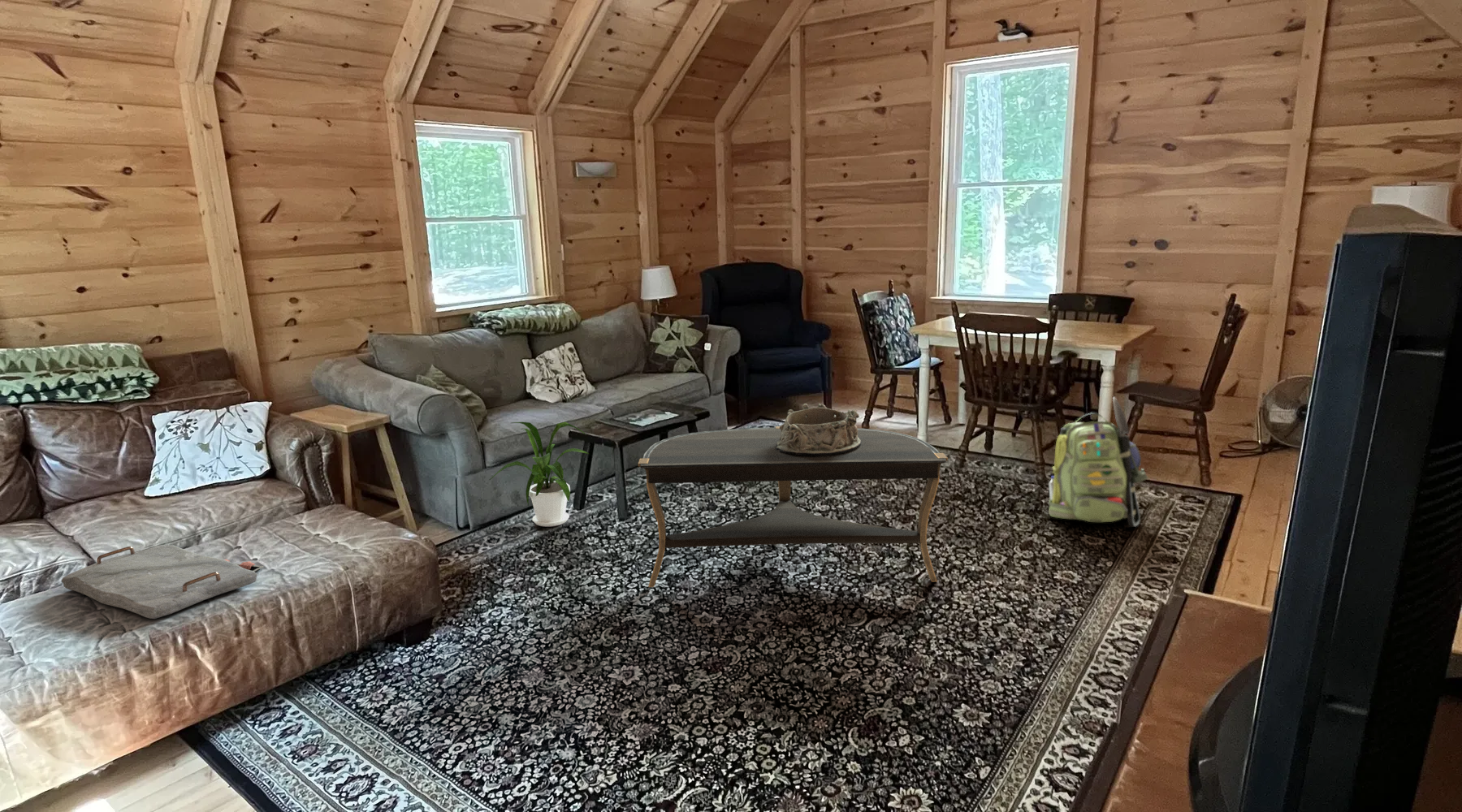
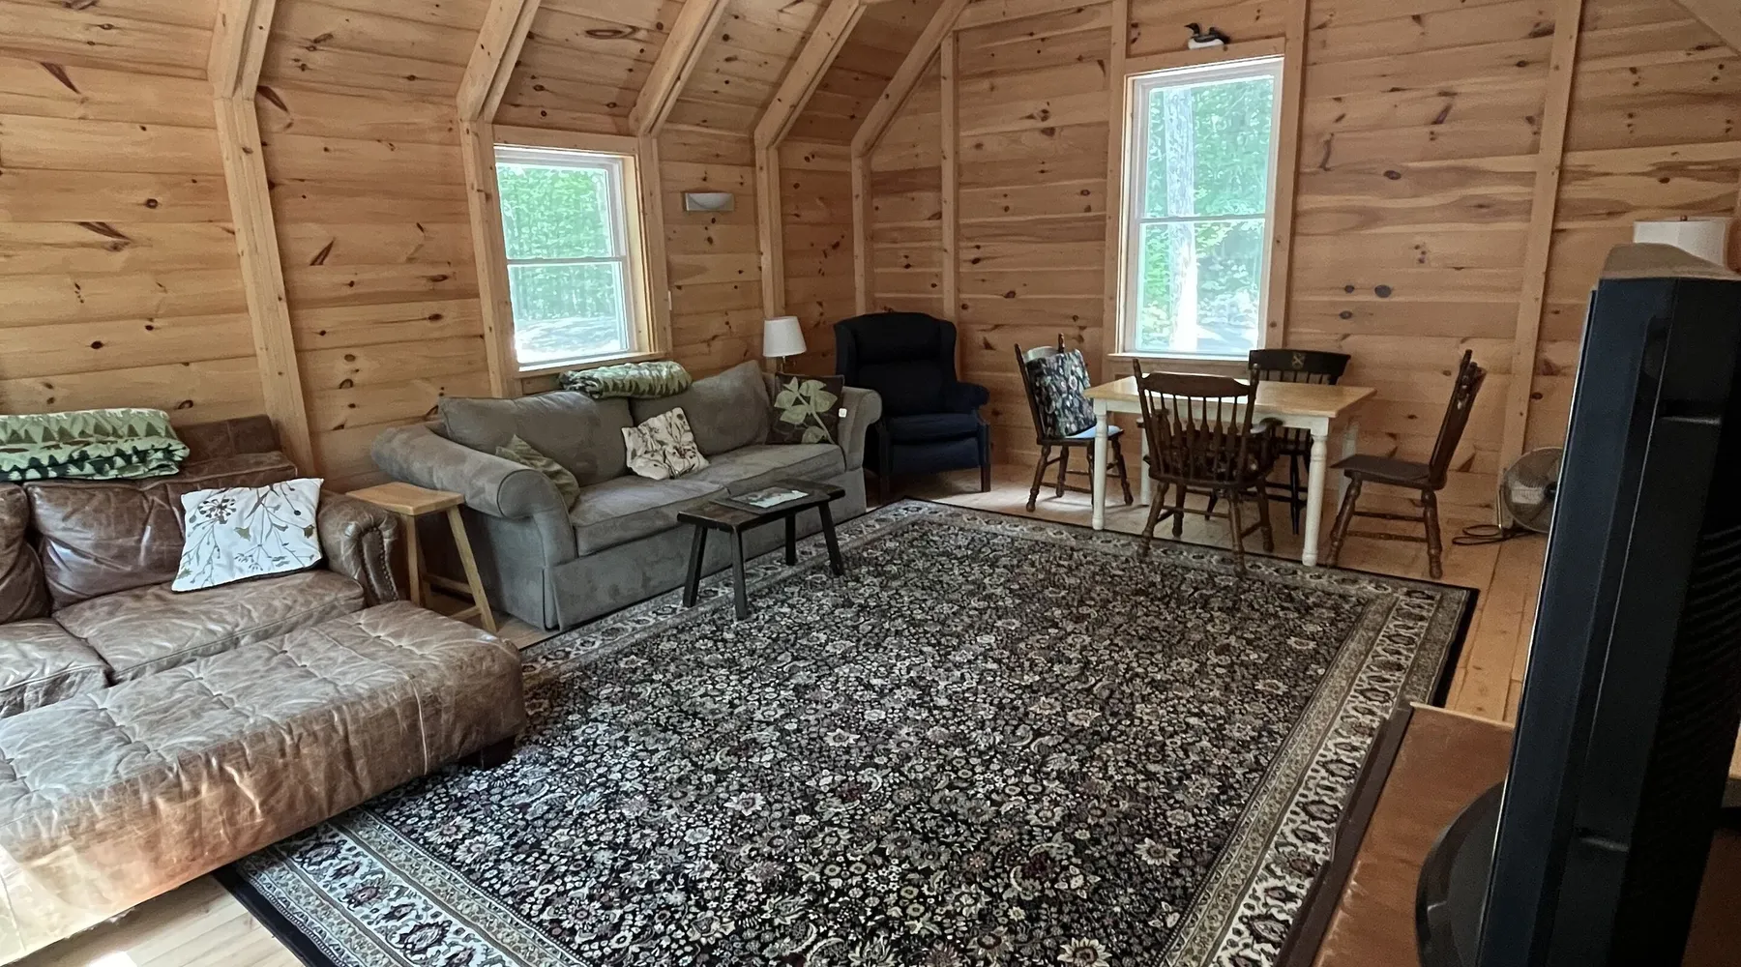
- serving tray (171, 571)
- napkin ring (819, 427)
- backpack (1098, 455)
- coffee table (788, 502)
- house plant (546, 469)
